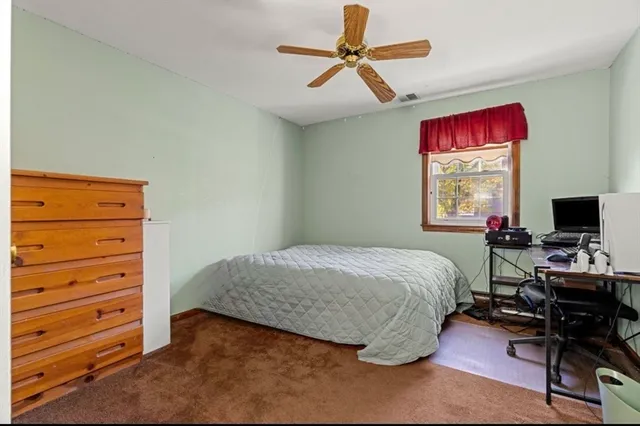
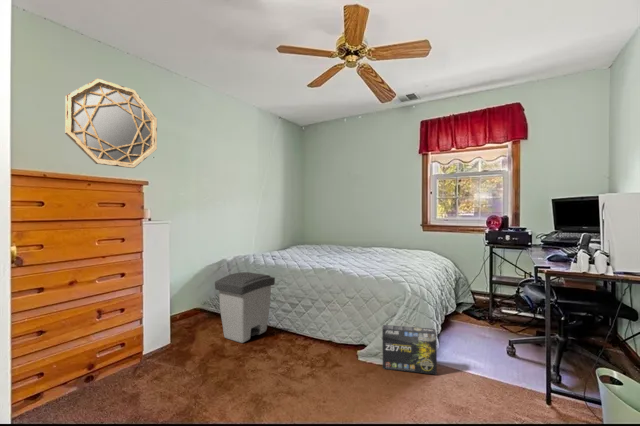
+ trash can (244, 305)
+ home mirror (116, 125)
+ box (408, 348)
